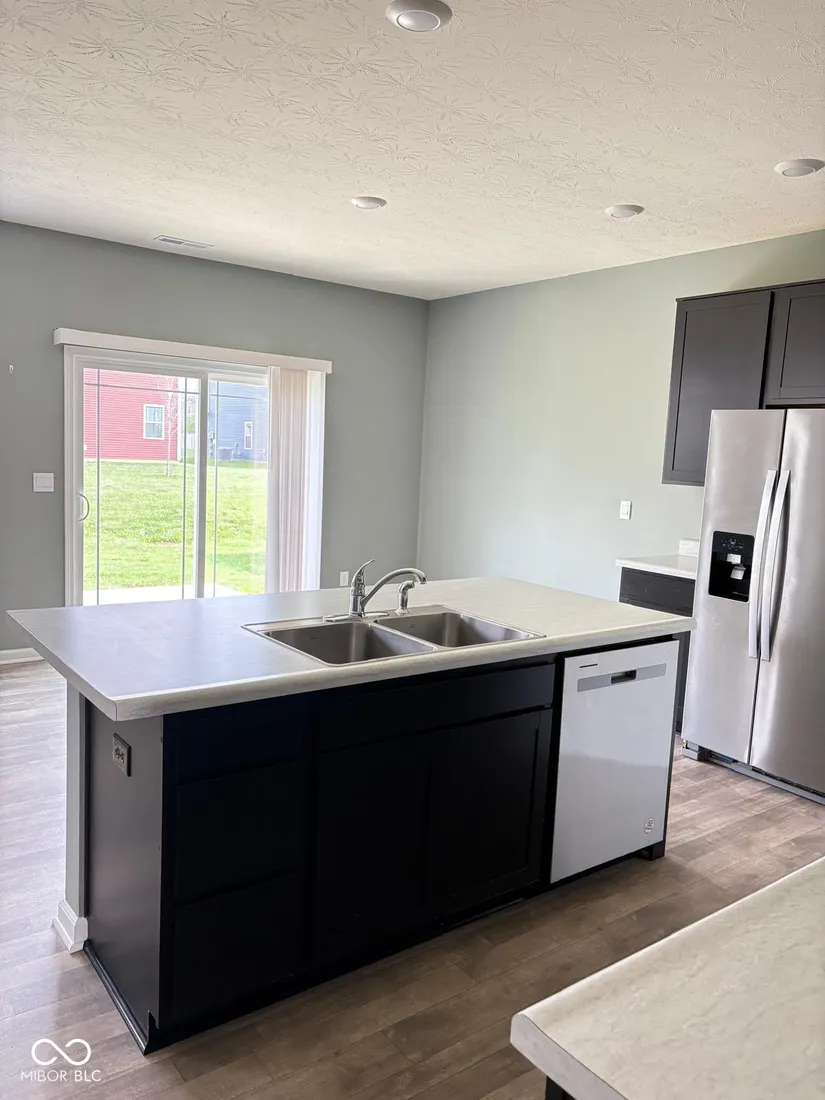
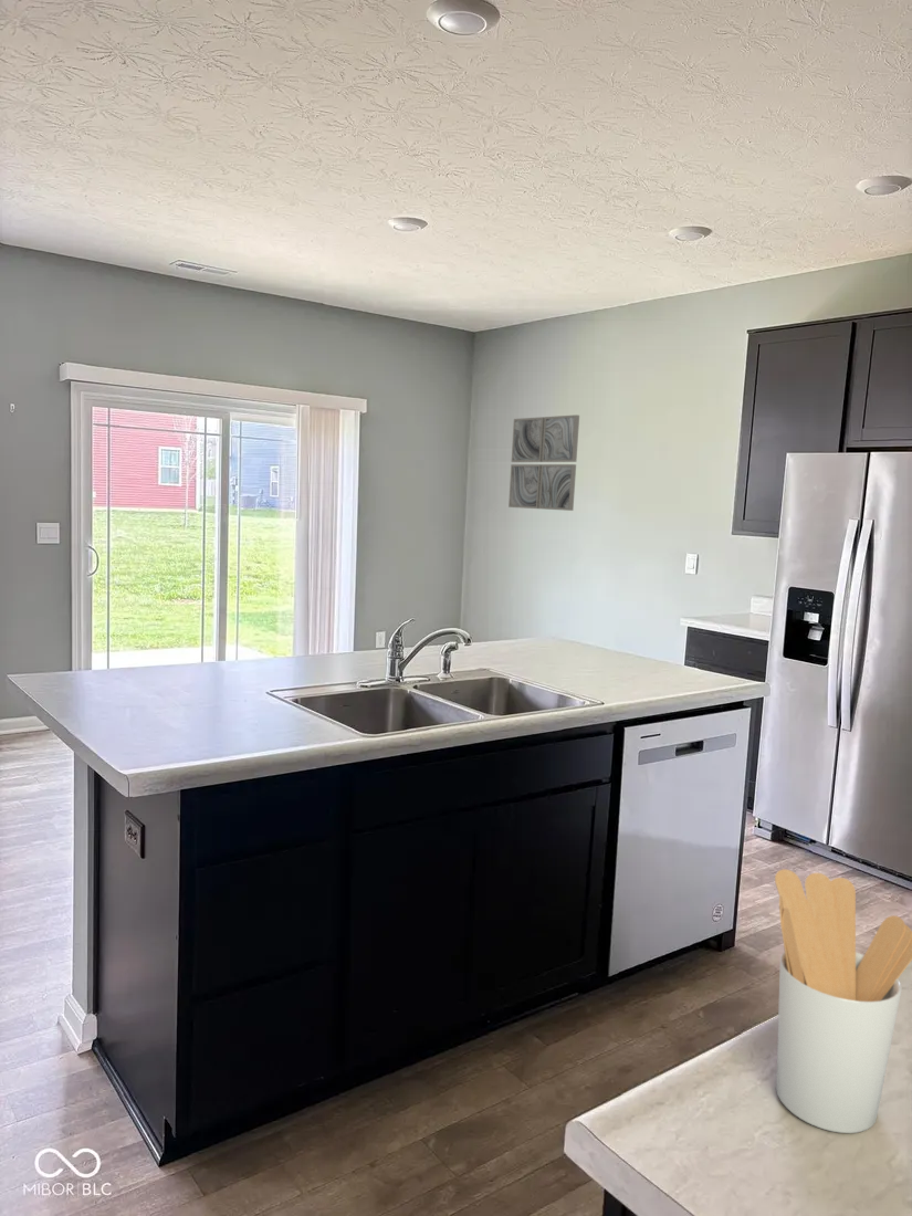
+ wall art (542, 464)
+ utensil holder (825, 988)
